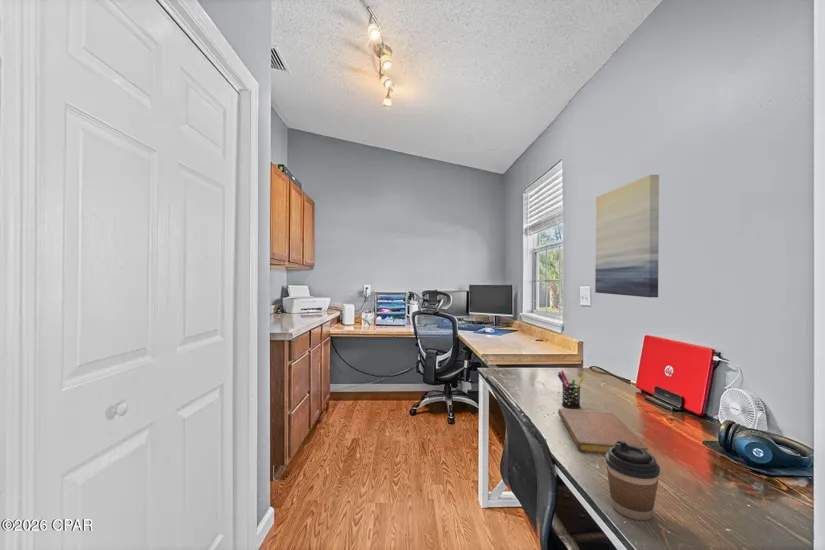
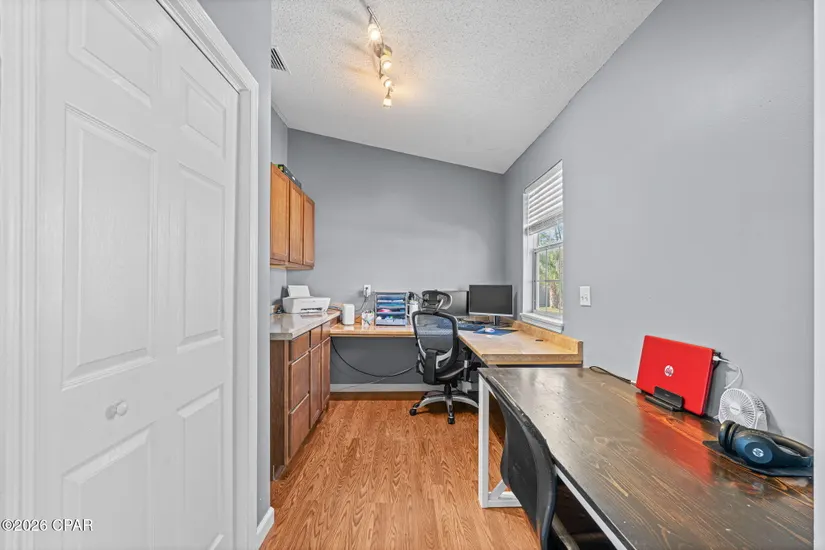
- wall art (623, 241)
- pen holder (570, 388)
- notebook (597, 430)
- coffee cup (631, 477)
